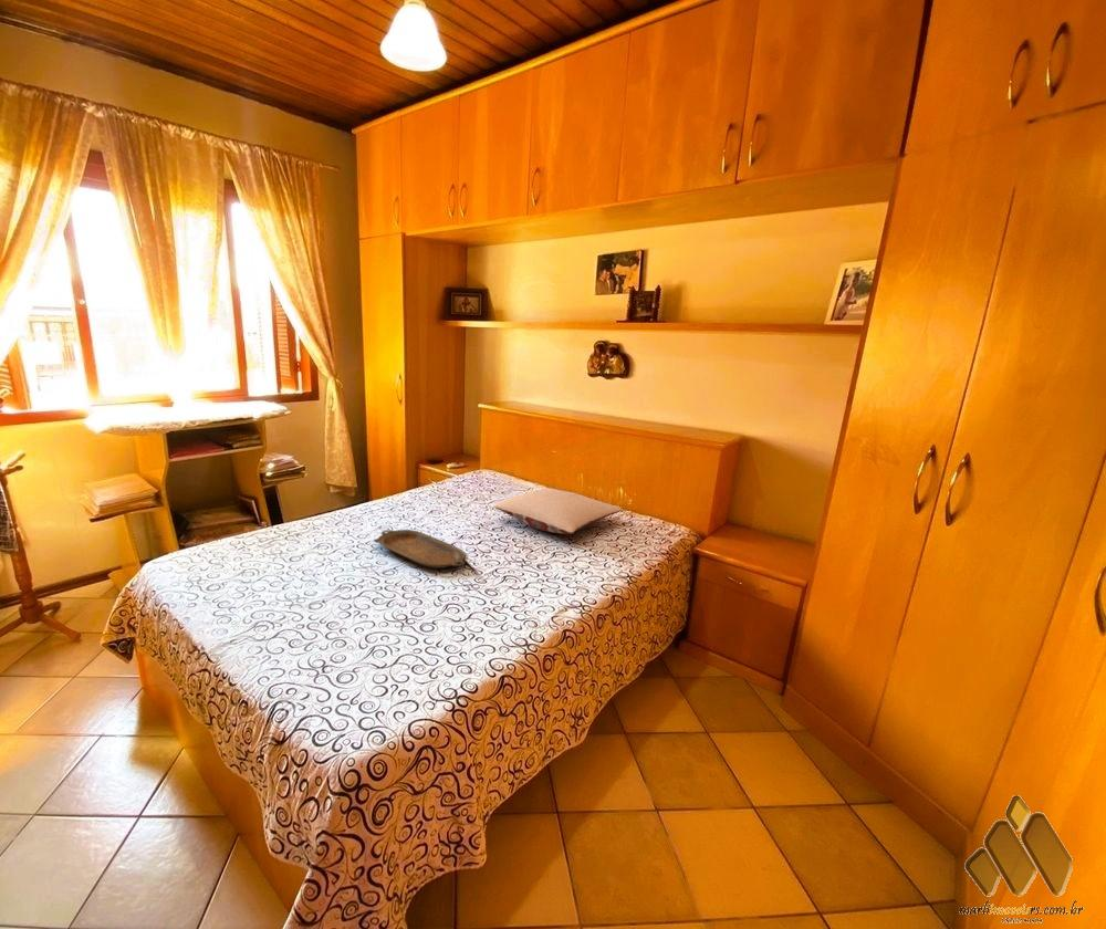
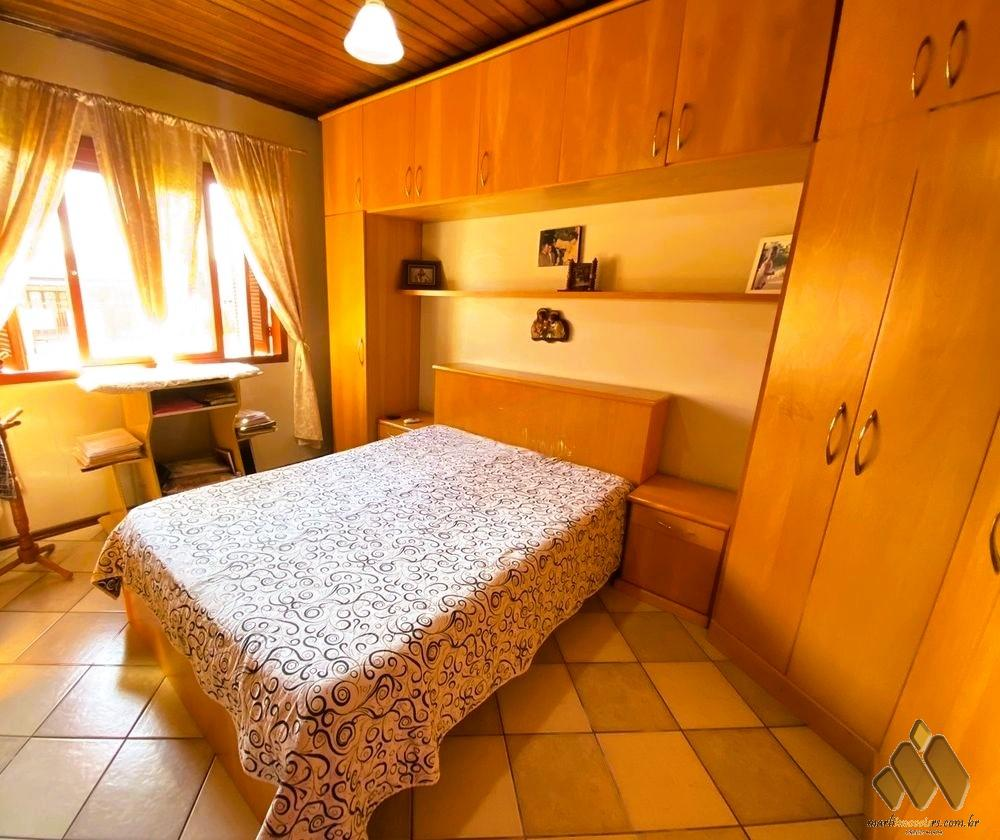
- serving tray (420, 549)
- pillow (560, 508)
